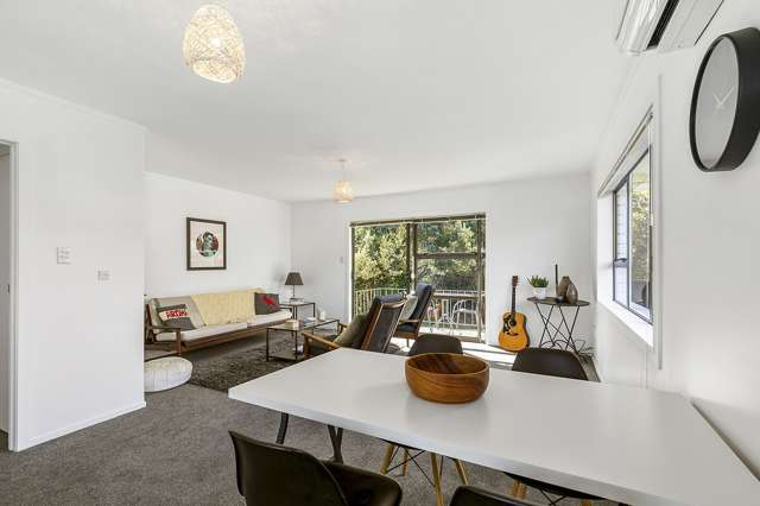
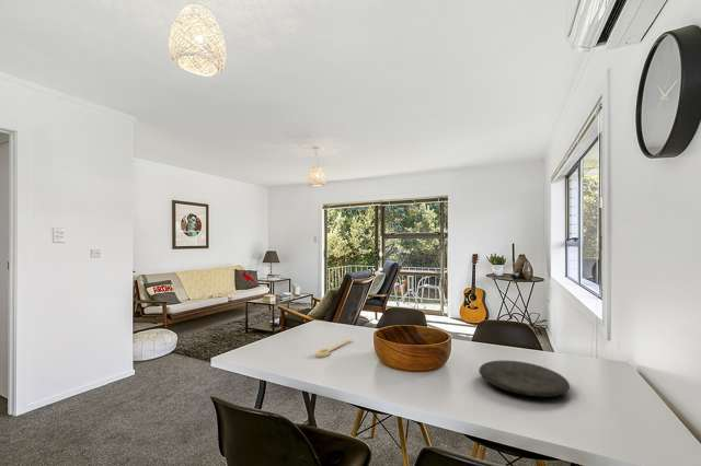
+ plate (521, 378)
+ spoon (335, 346)
